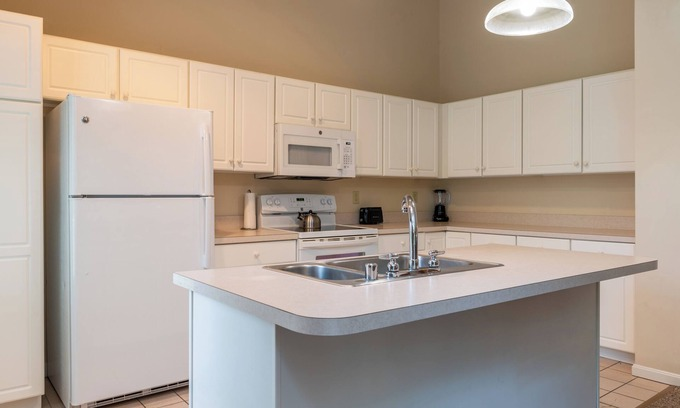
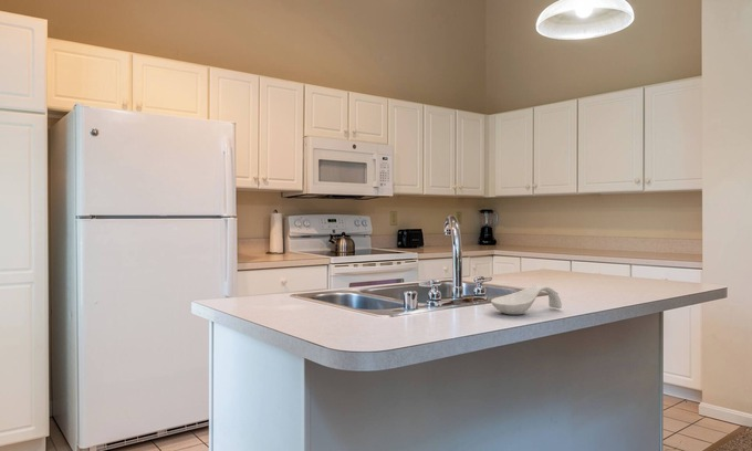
+ spoon rest (526, 298)
